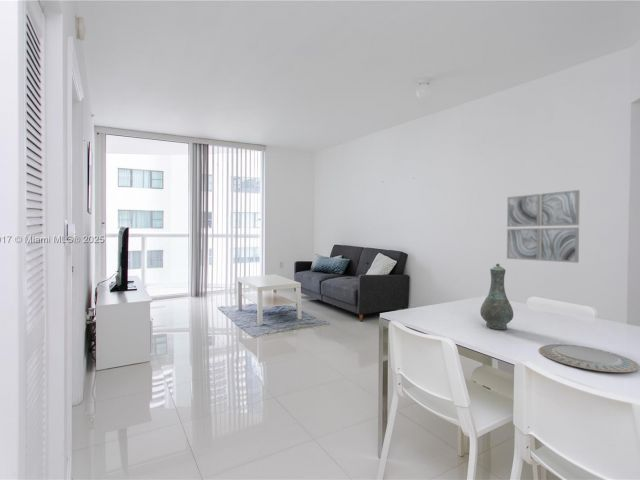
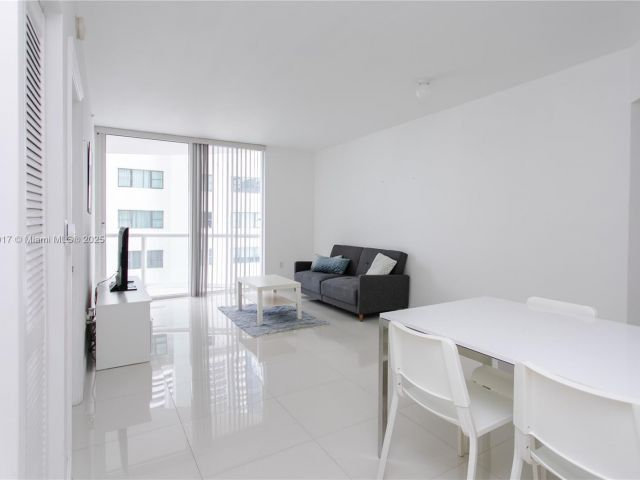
- wall art (540, 228)
- vase (496, 295)
- chinaware (585, 355)
